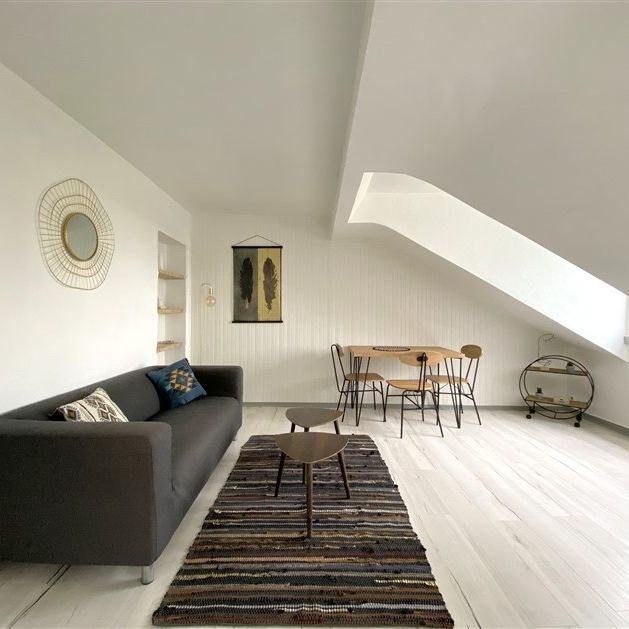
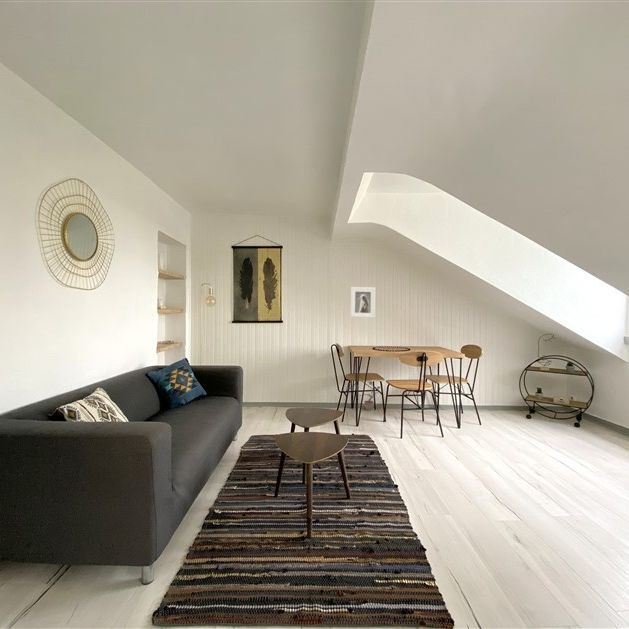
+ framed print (362, 302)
+ potted plant (371, 395)
